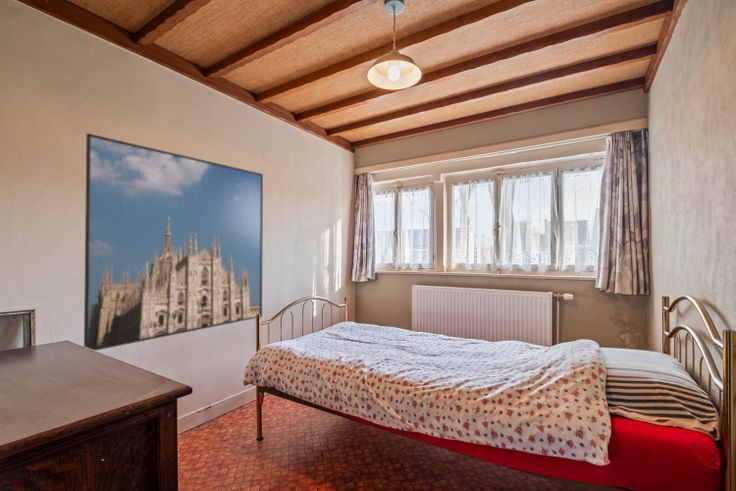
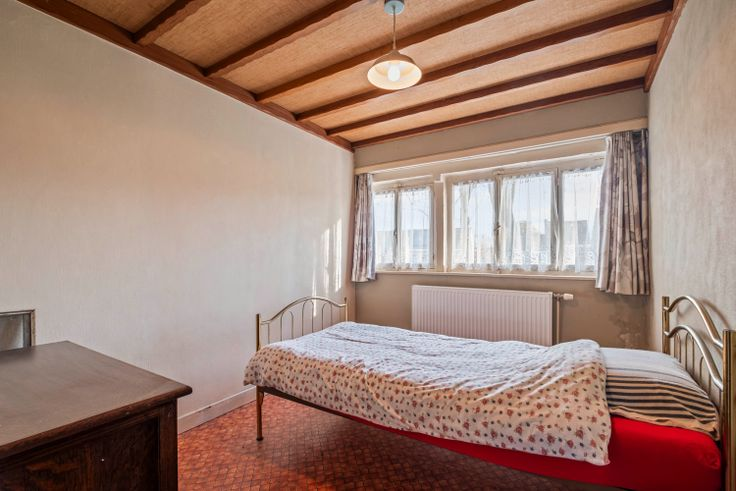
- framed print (192, 244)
